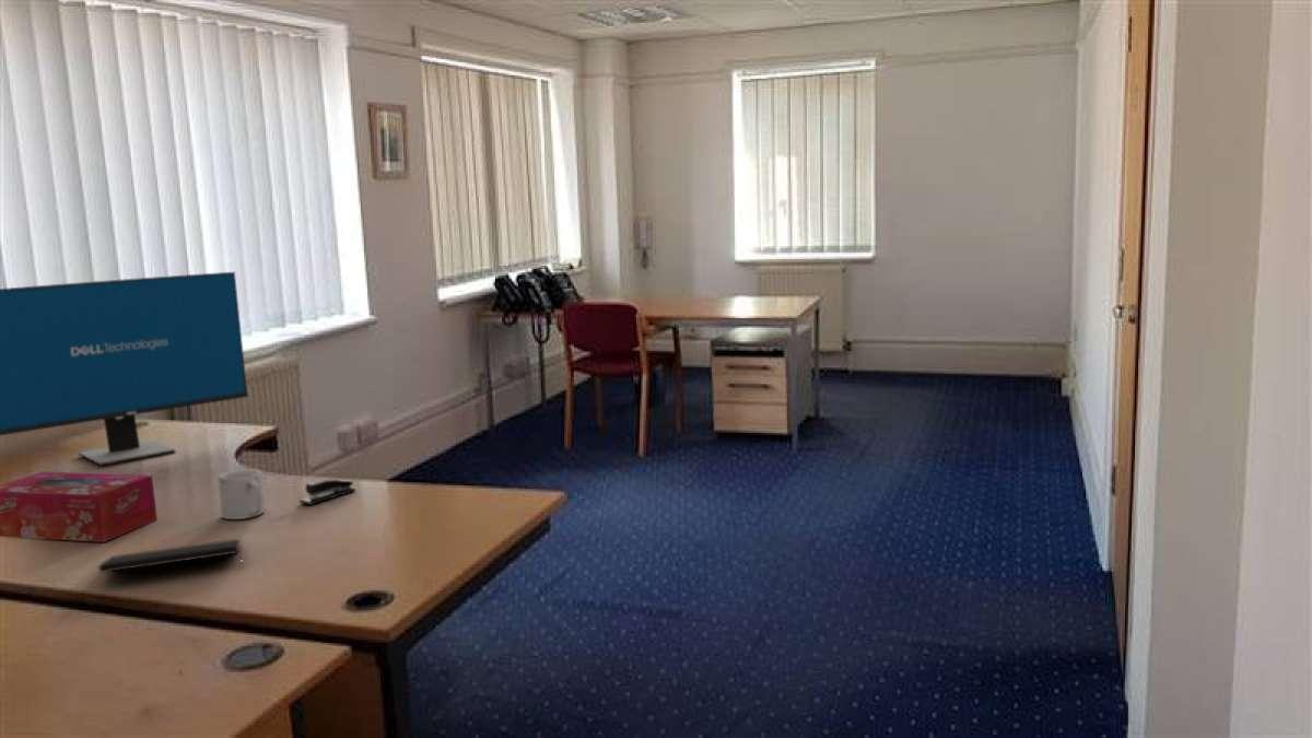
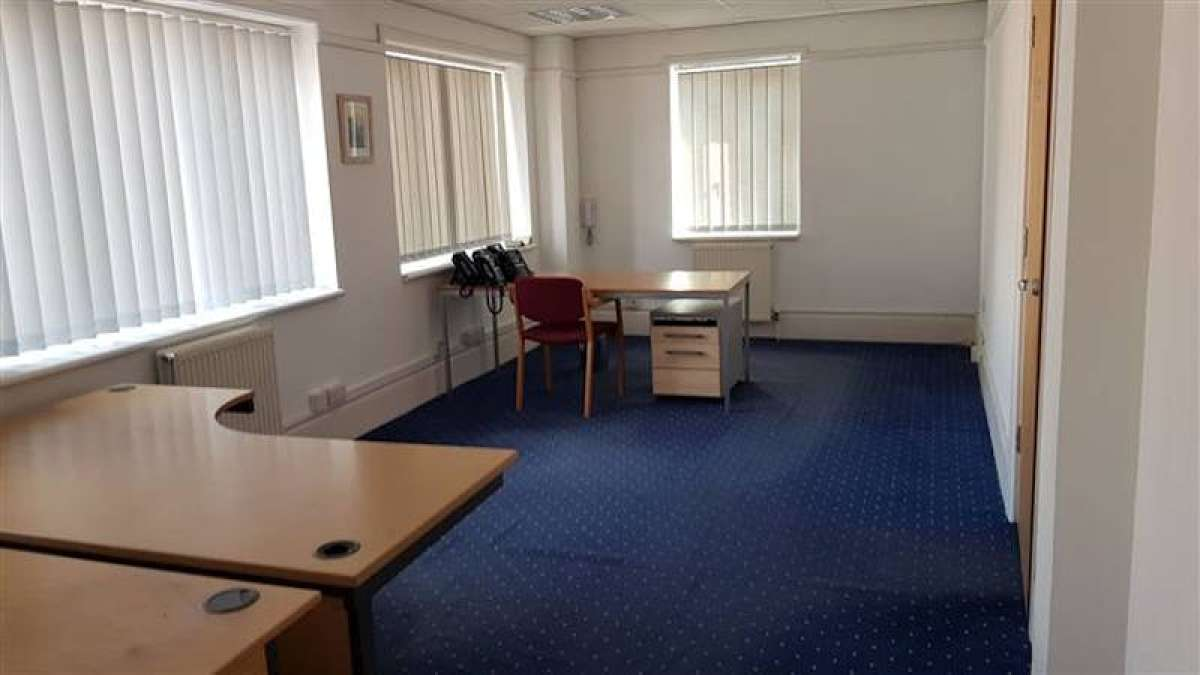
- stapler (327, 488)
- mug (245, 494)
- notepad (174, 554)
- computer monitor (116, 367)
- tissue box (71, 505)
